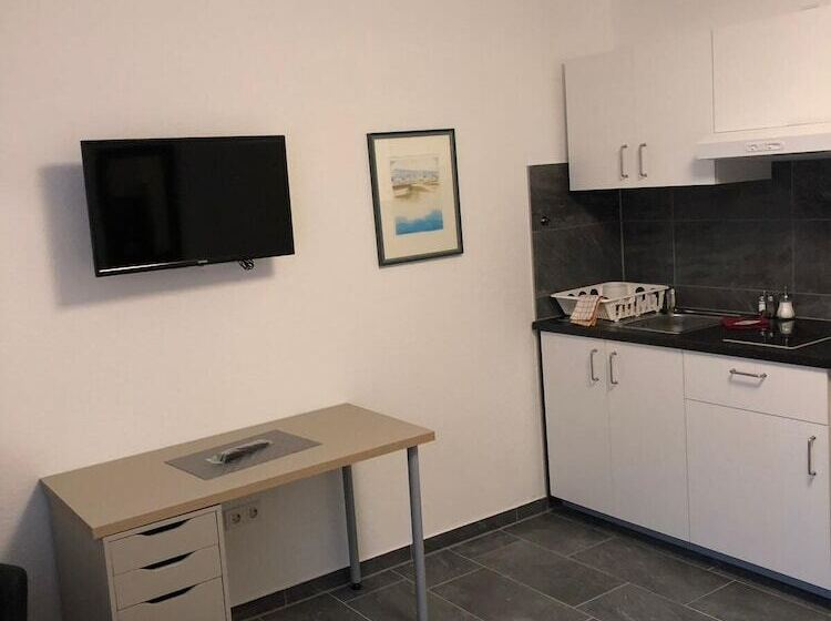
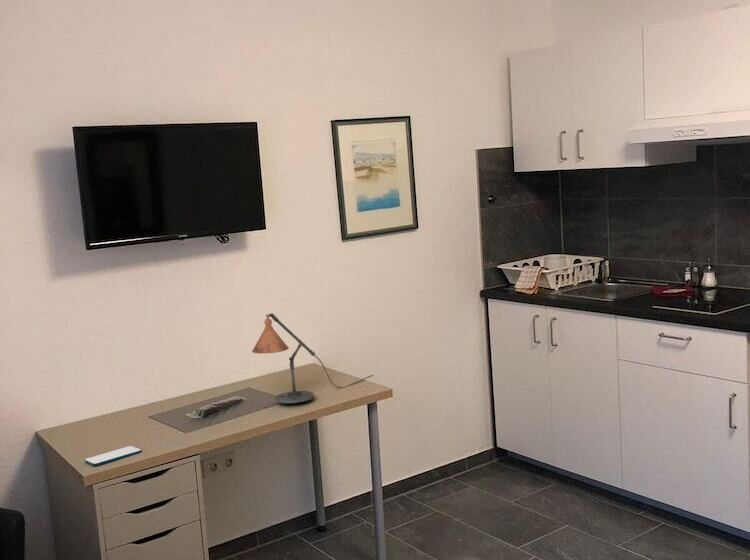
+ smartphone (113, 455)
+ desk lamp (314, 352)
